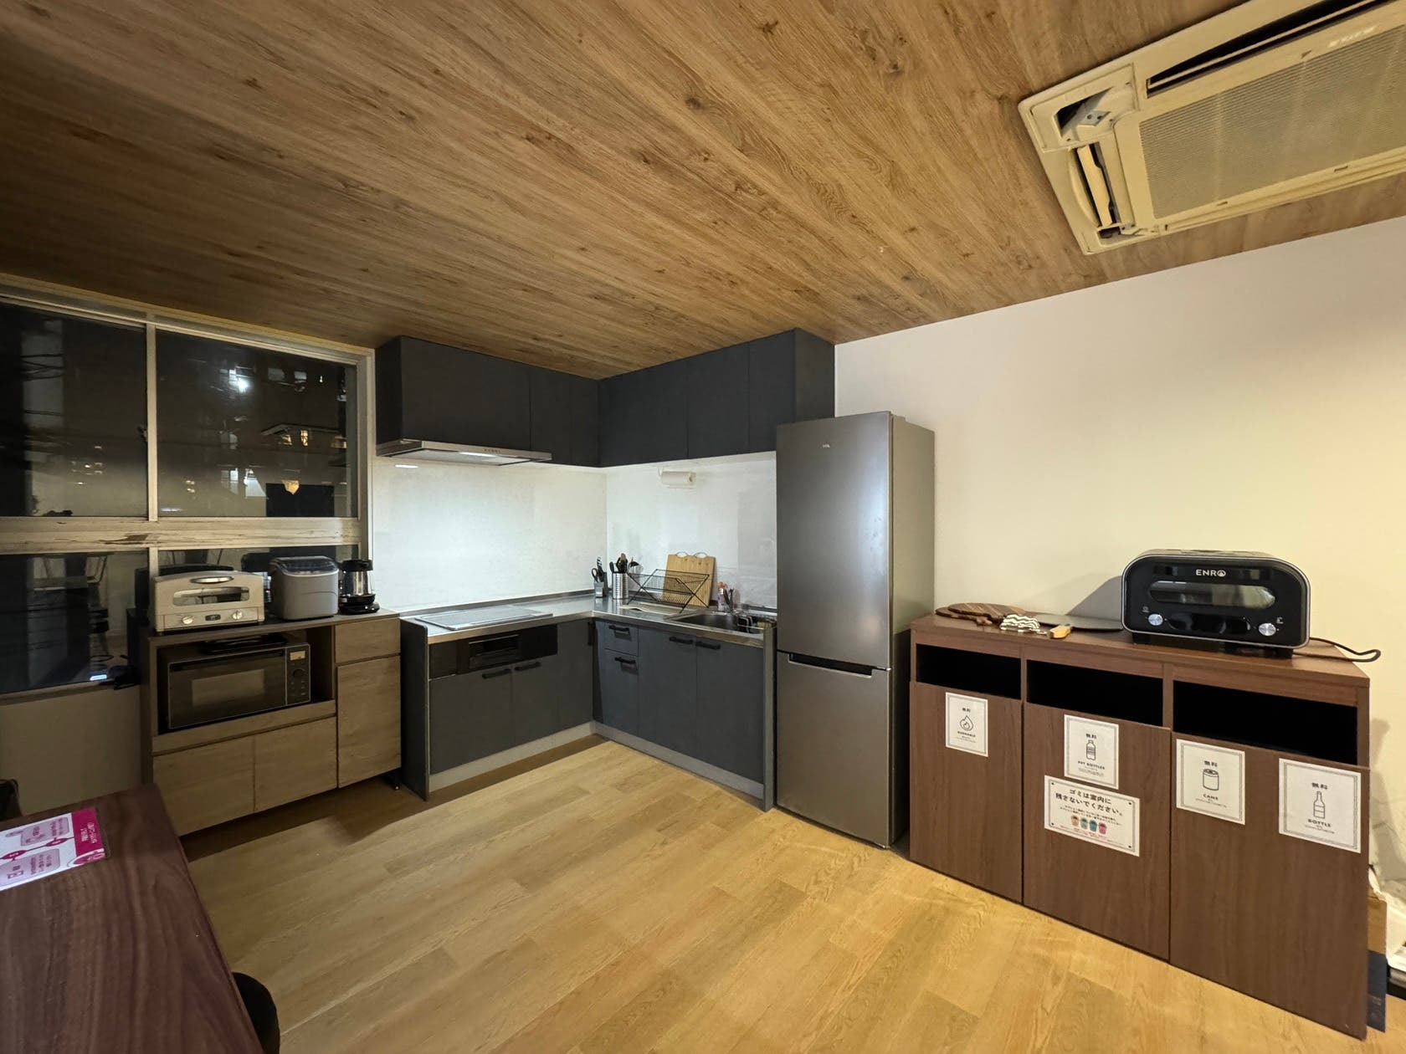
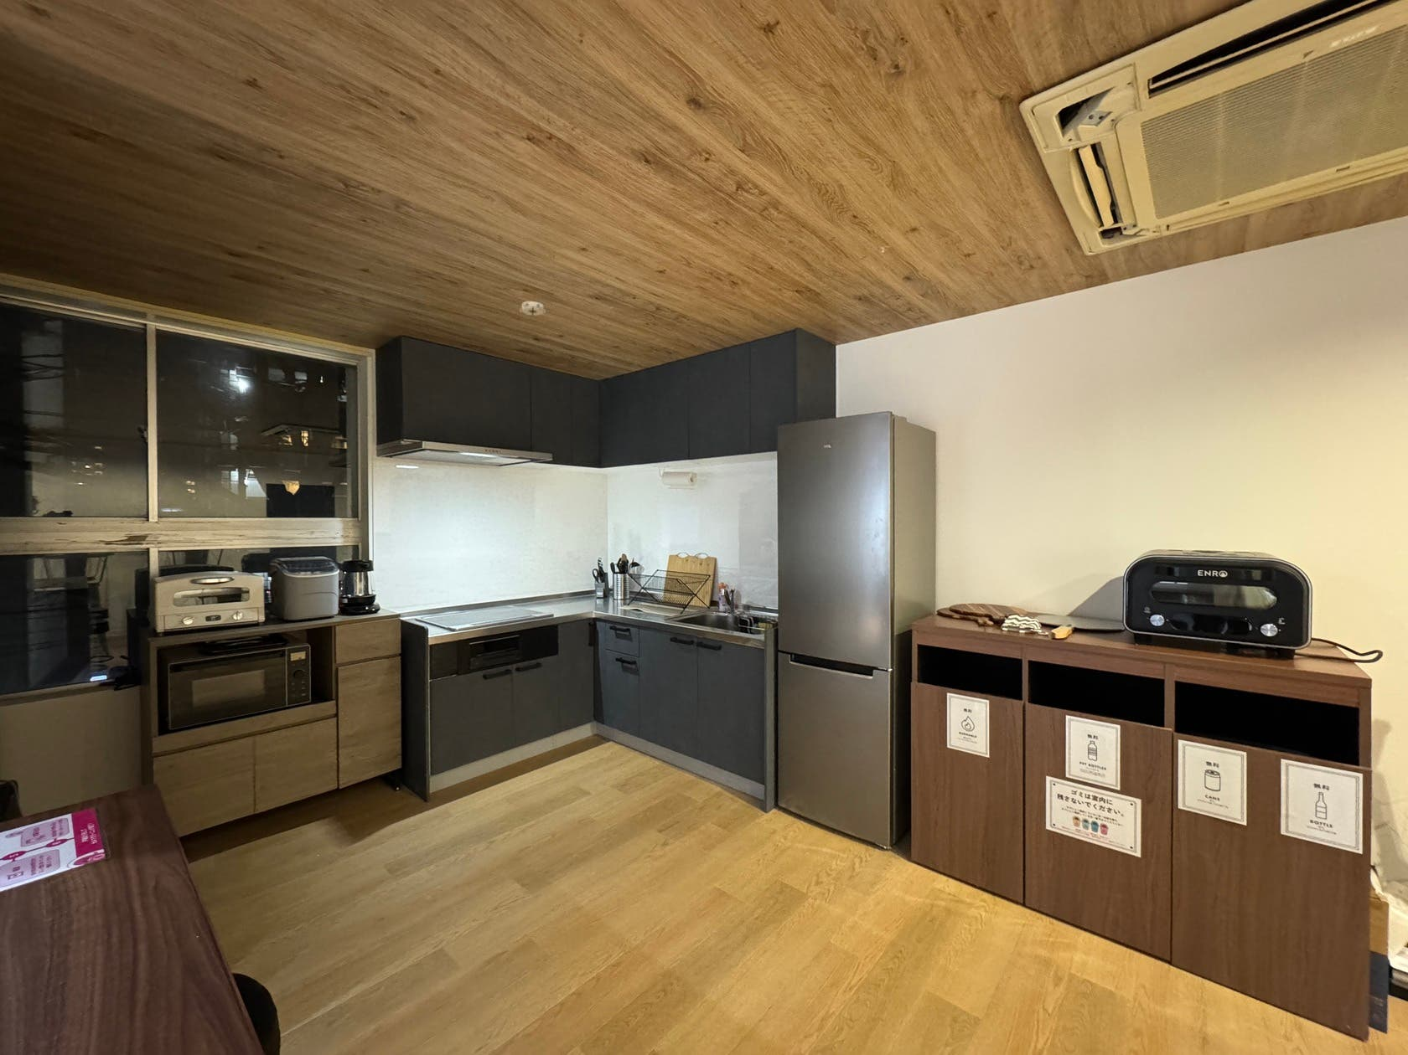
+ smoke detector (531, 308)
